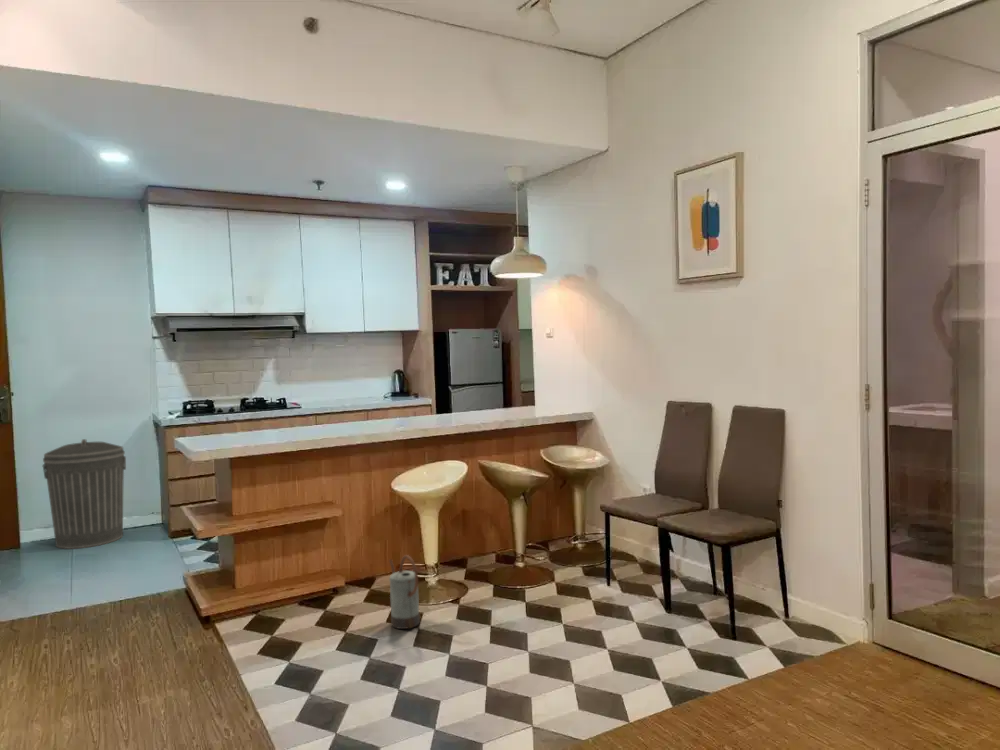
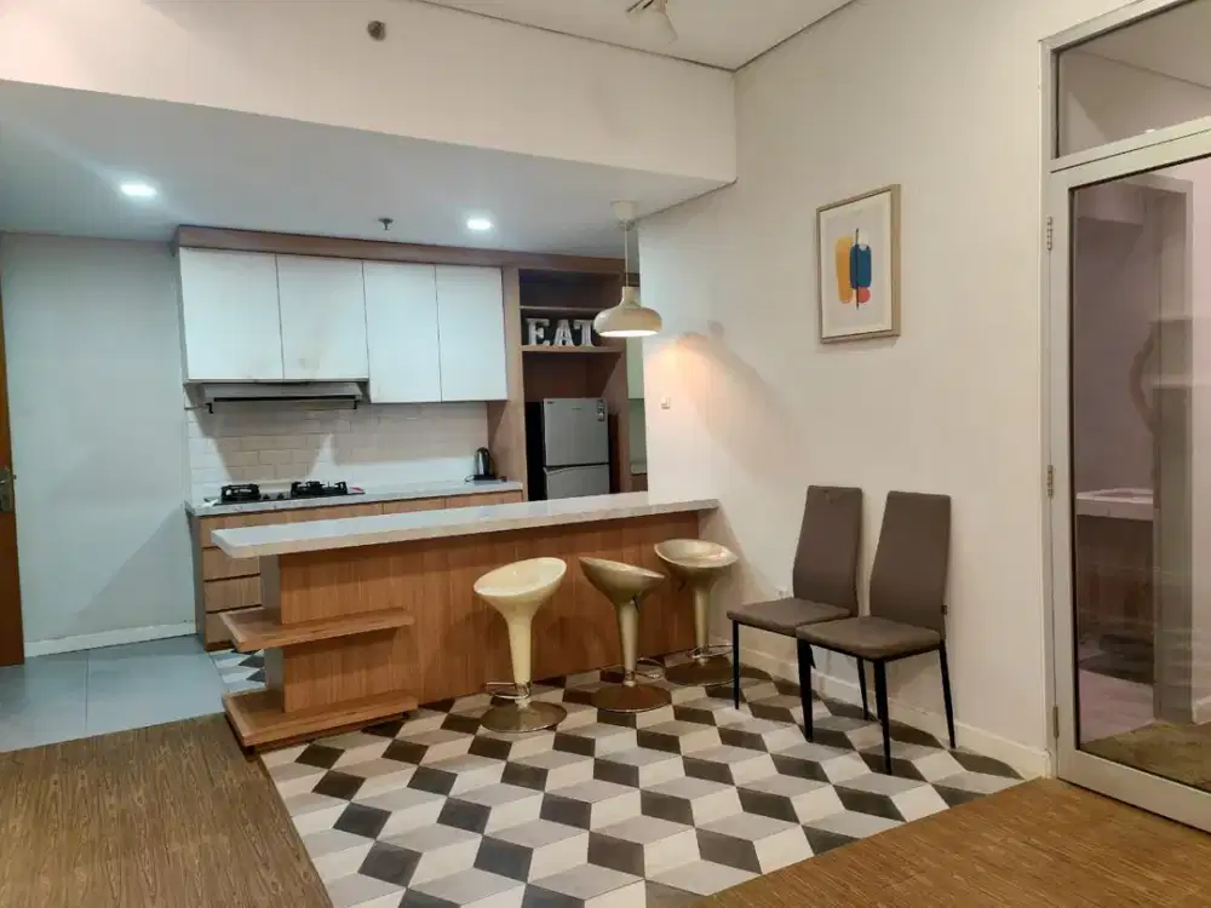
- watering can (403, 587)
- trash can (86, 490)
